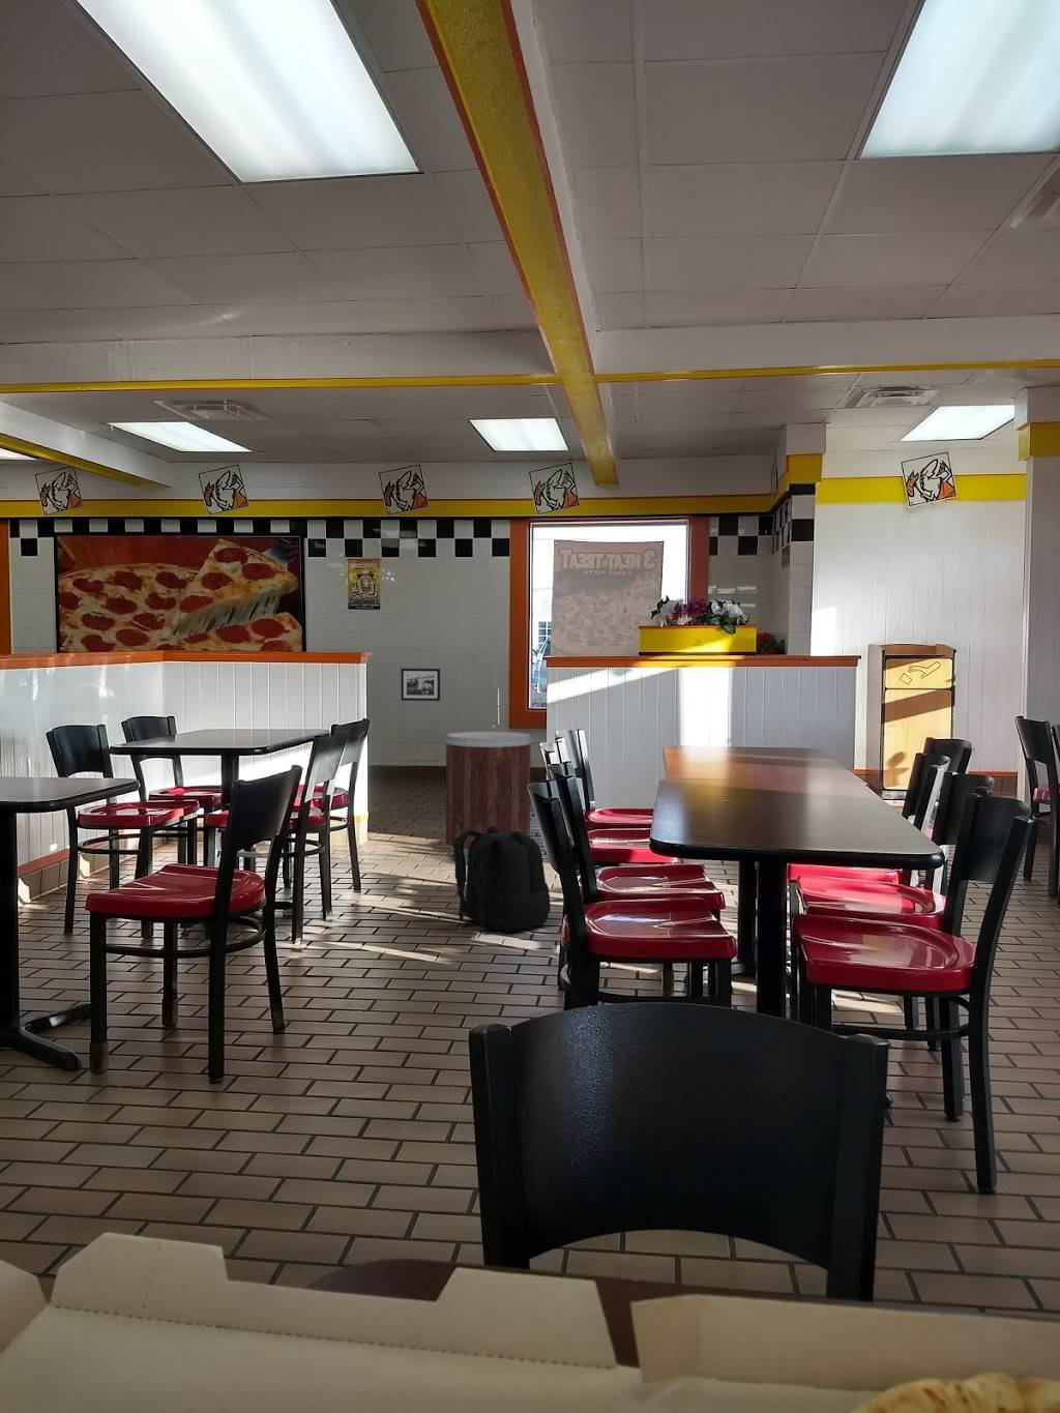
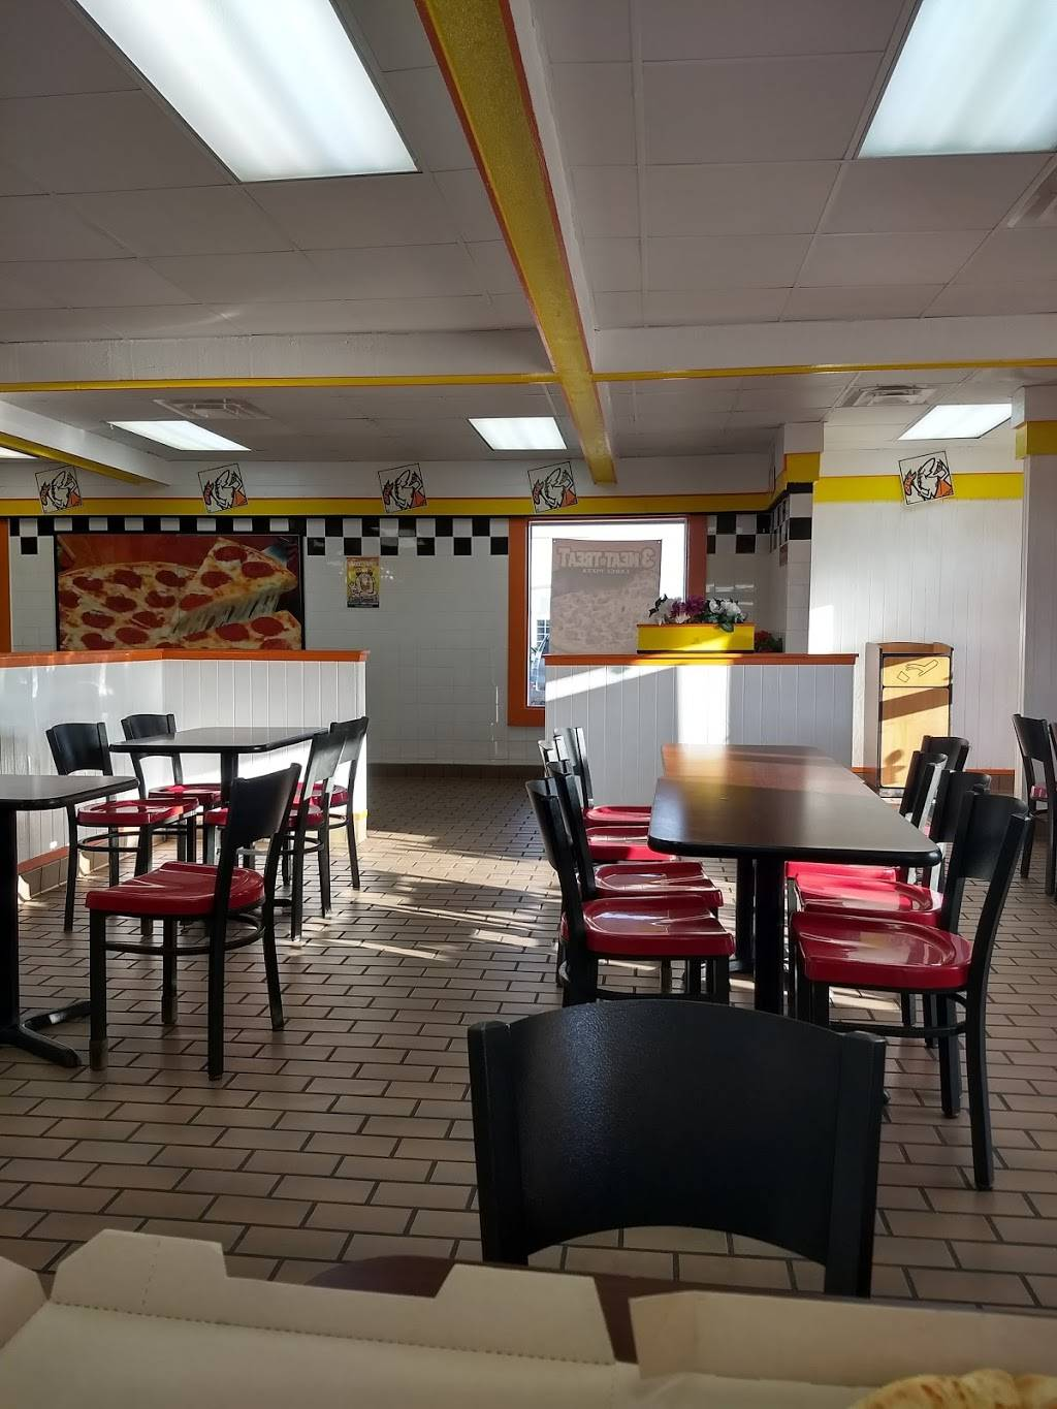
- picture frame (420, 685)
- trash can (488, 797)
- backpack (499, 876)
